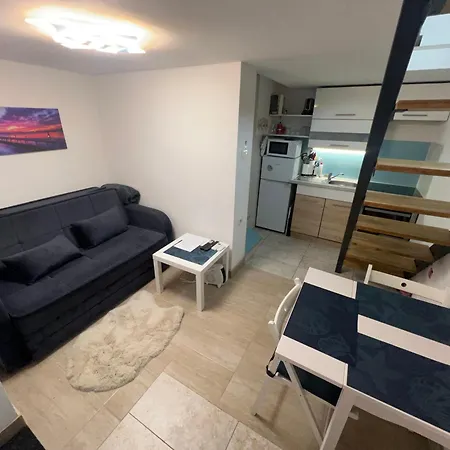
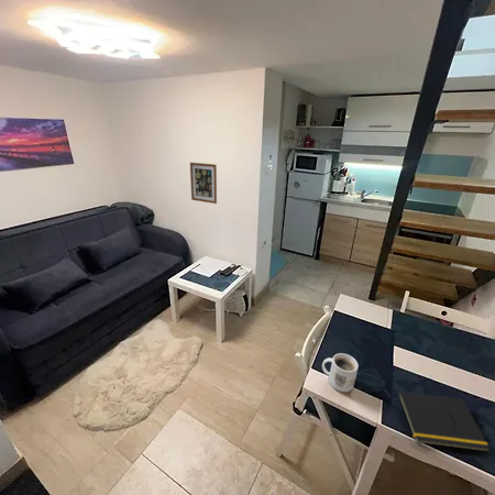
+ notepad (440, 419)
+ wall art (202, 183)
+ mug (340, 371)
